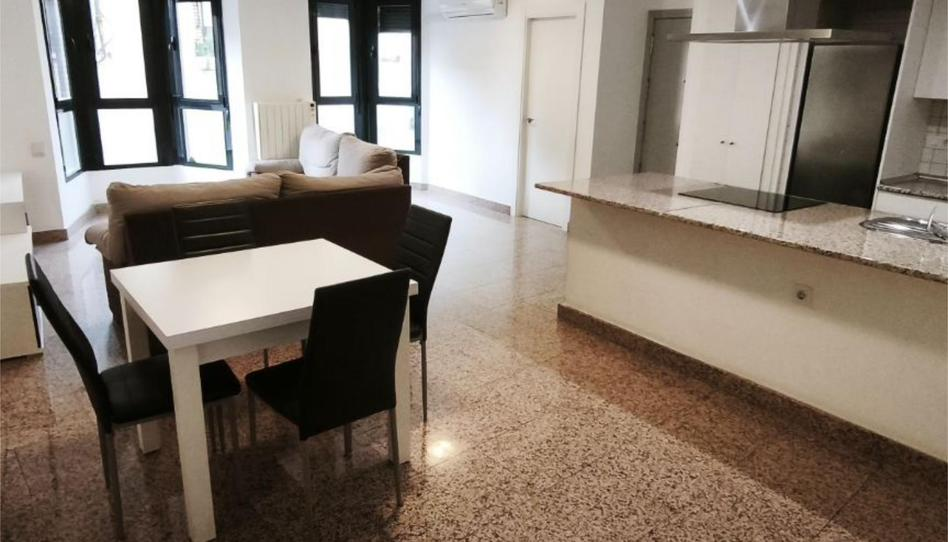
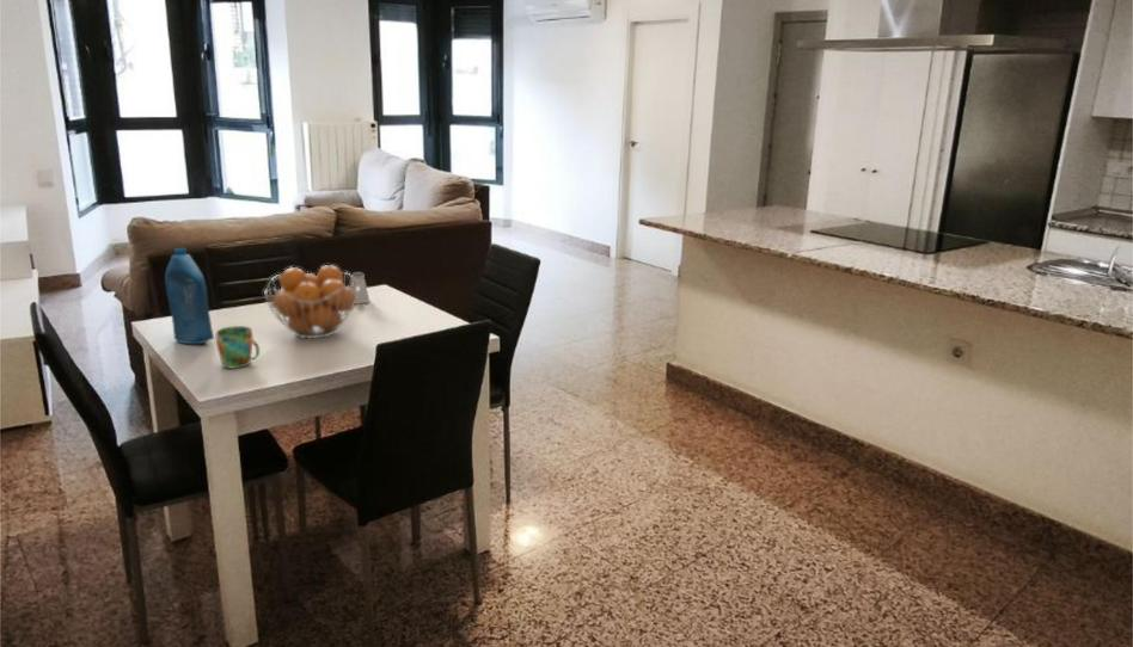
+ saltshaker (359, 286)
+ mug (240, 347)
+ fruit basket (312, 300)
+ bottle (188, 295)
